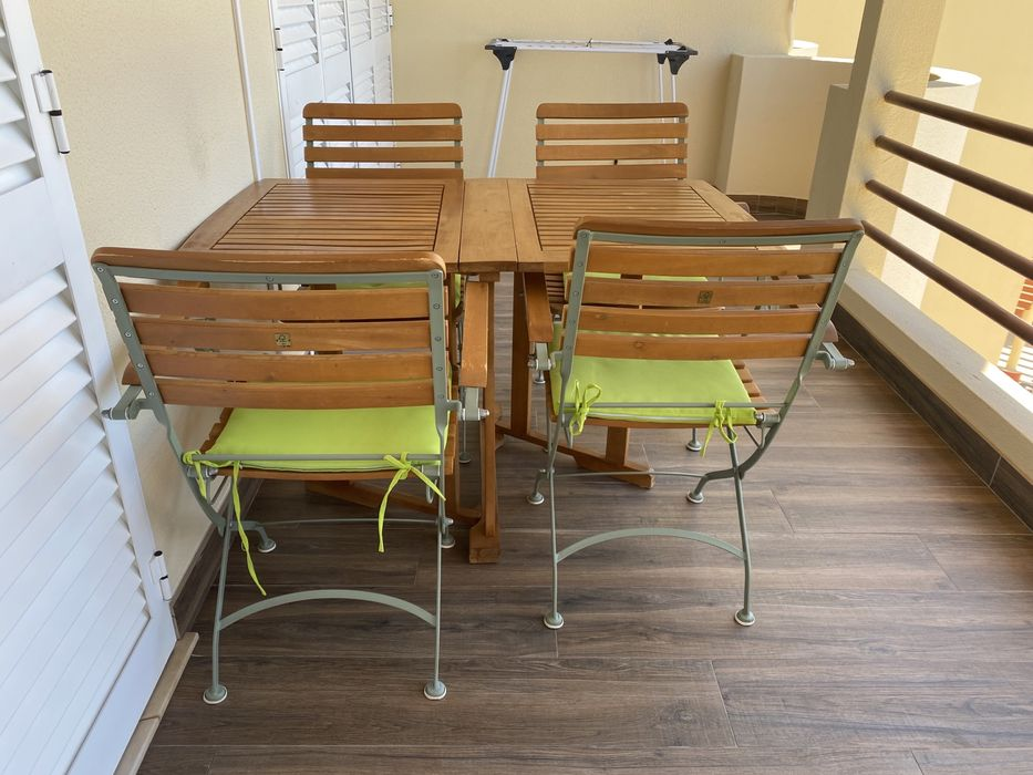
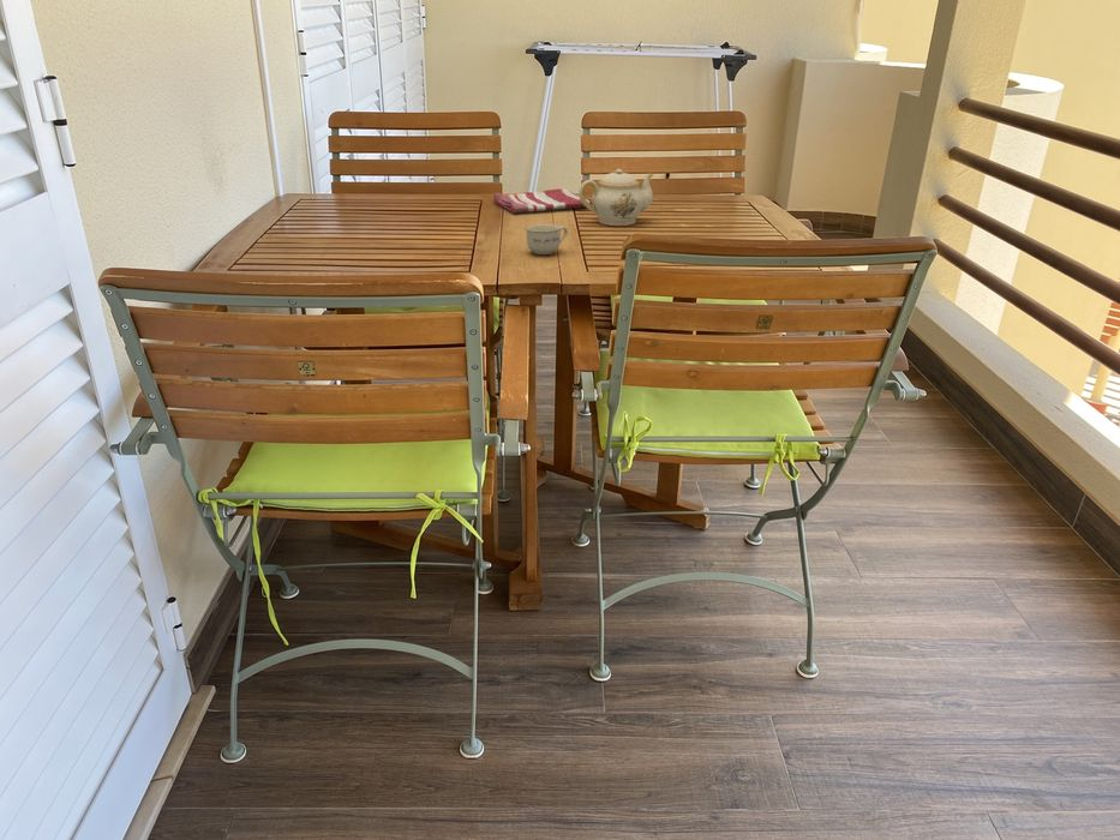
+ teapot (616, 196)
+ dish towel (541, 199)
+ cup (547, 239)
